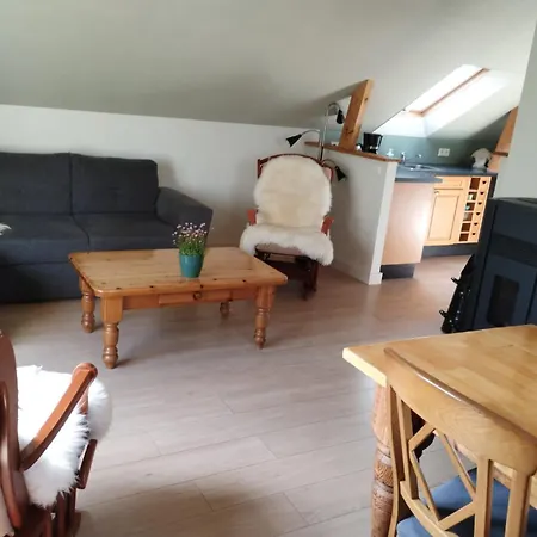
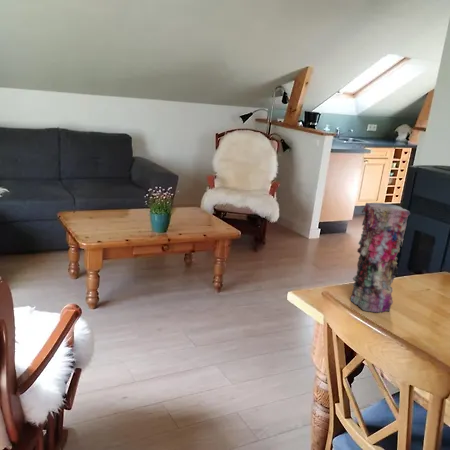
+ vase (376, 256)
